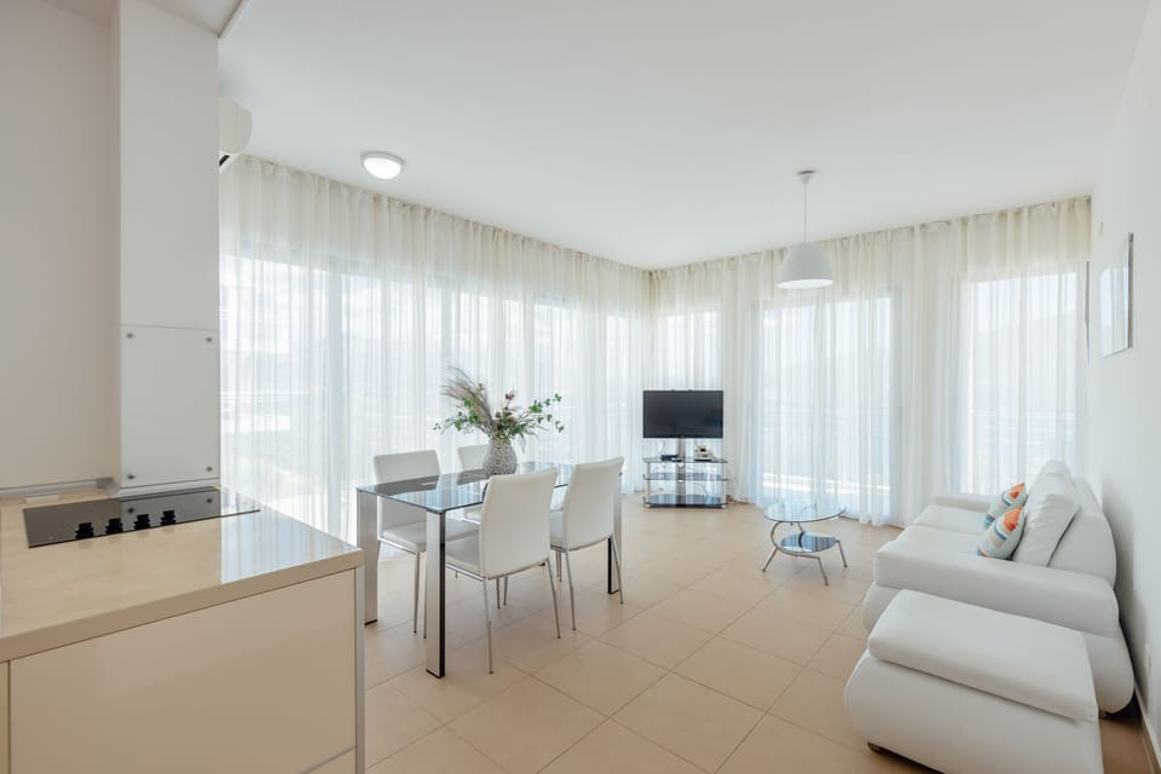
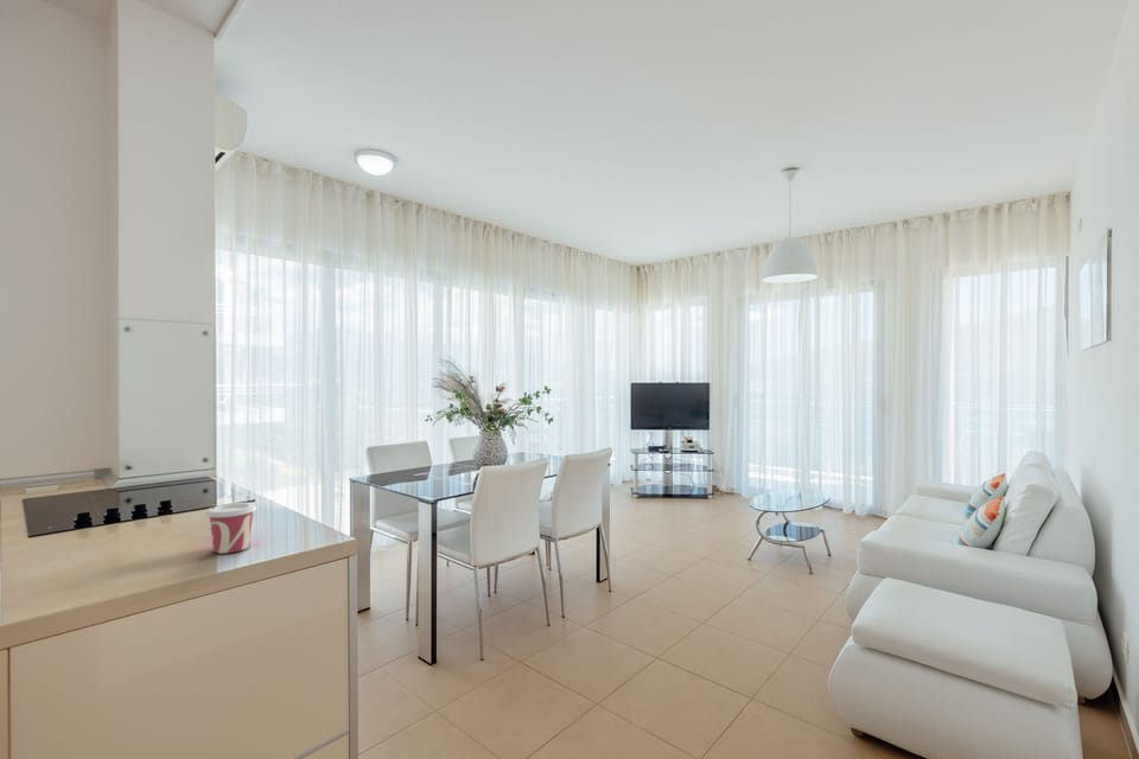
+ cup (231, 527)
